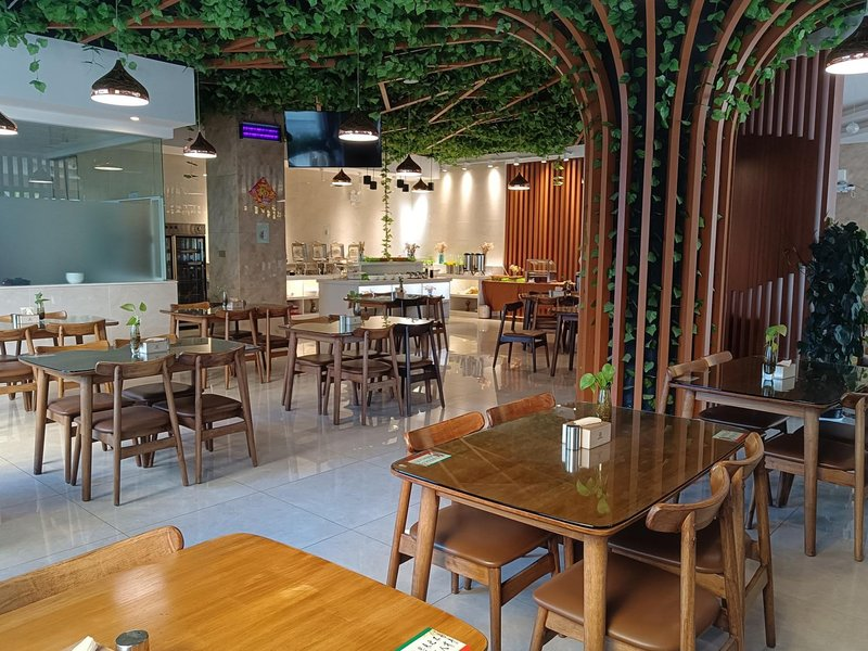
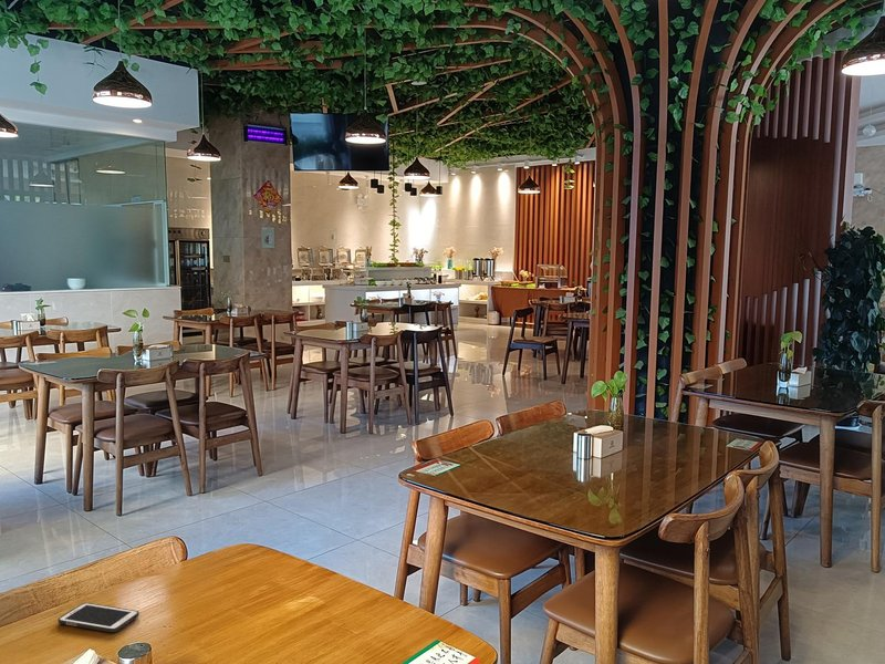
+ cell phone (98, 616)
